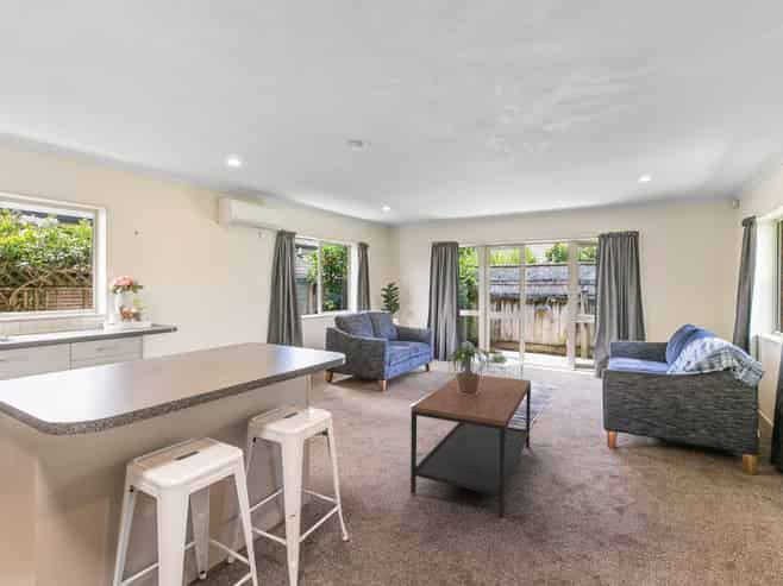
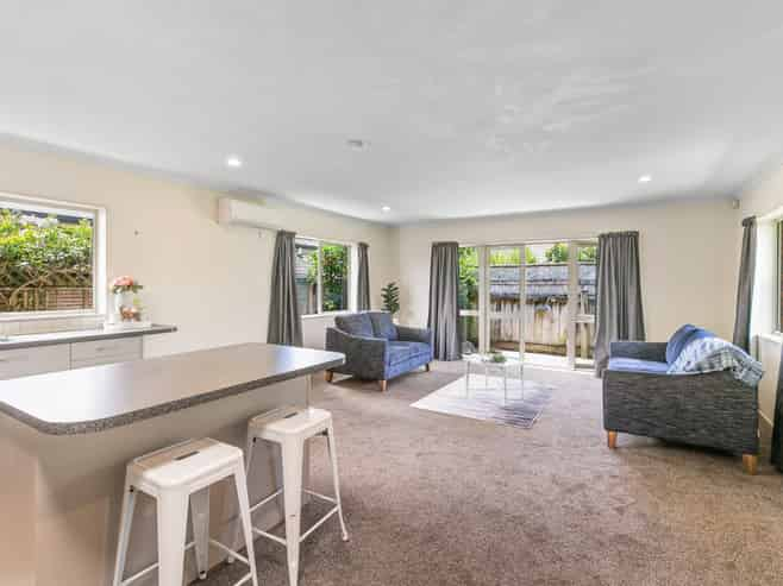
- potted plant (470, 370)
- coffee table (477, 429)
